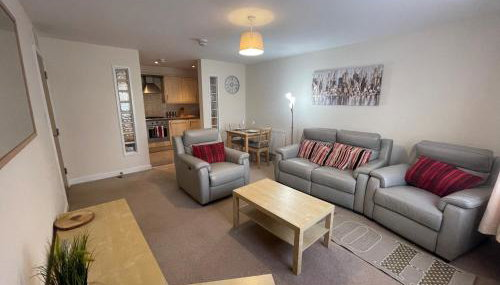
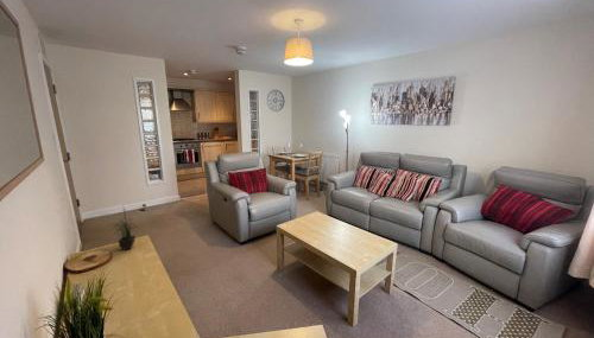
+ potted plant (124, 224)
